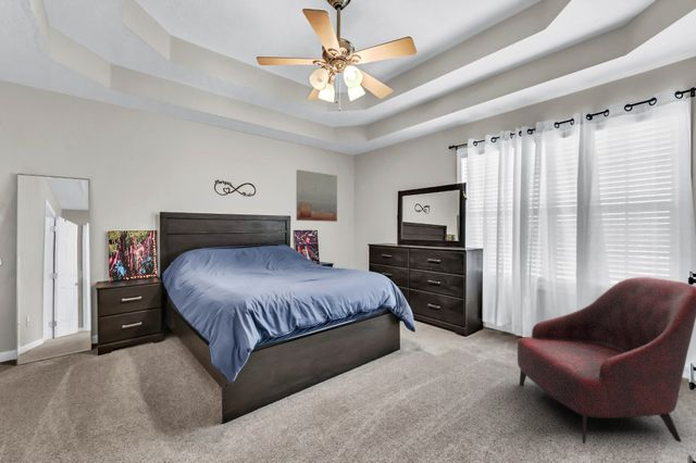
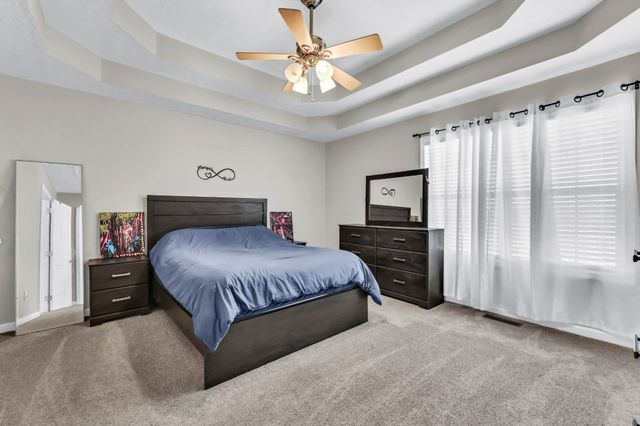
- wall art (318, 197)
- armchair (601, 345)
